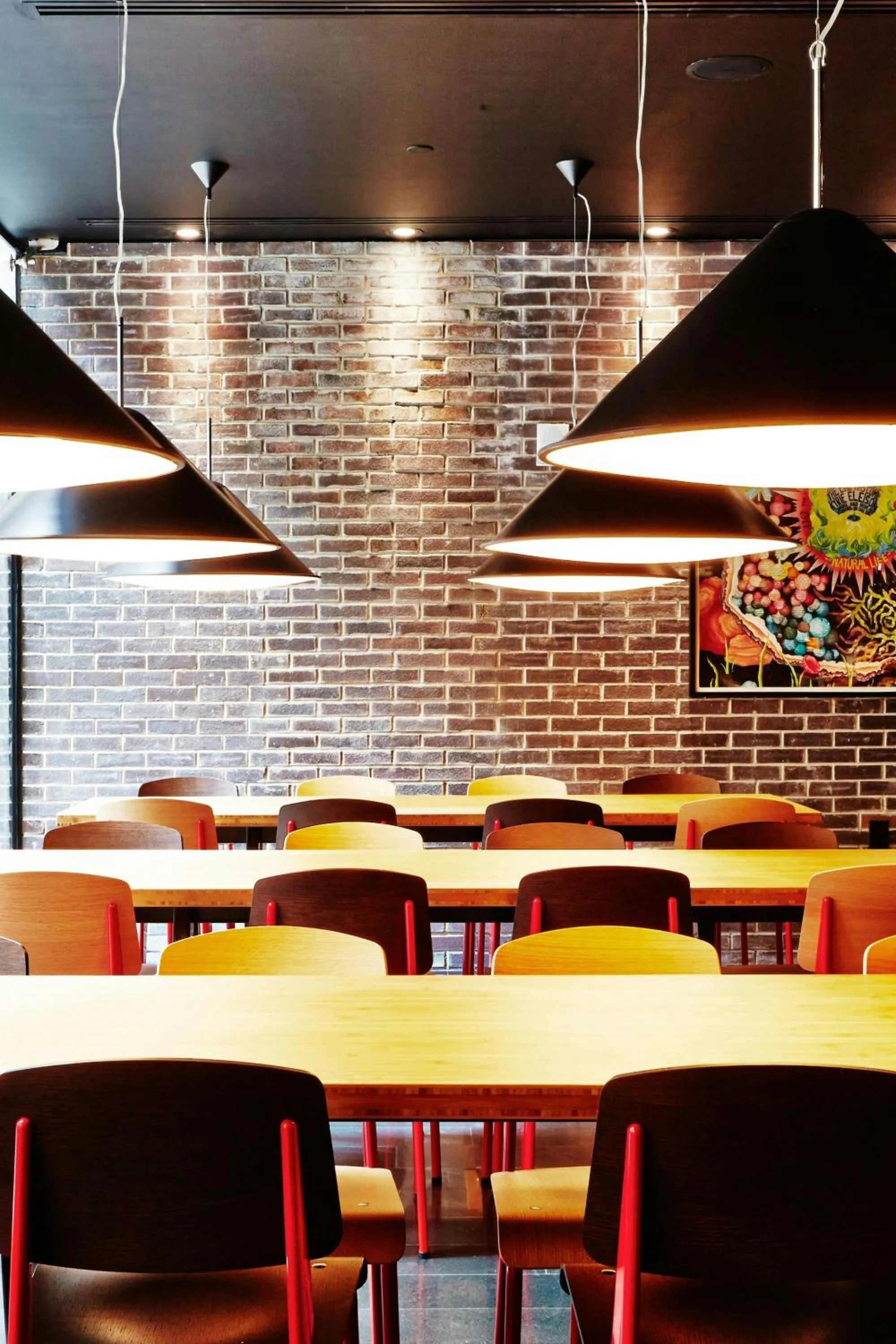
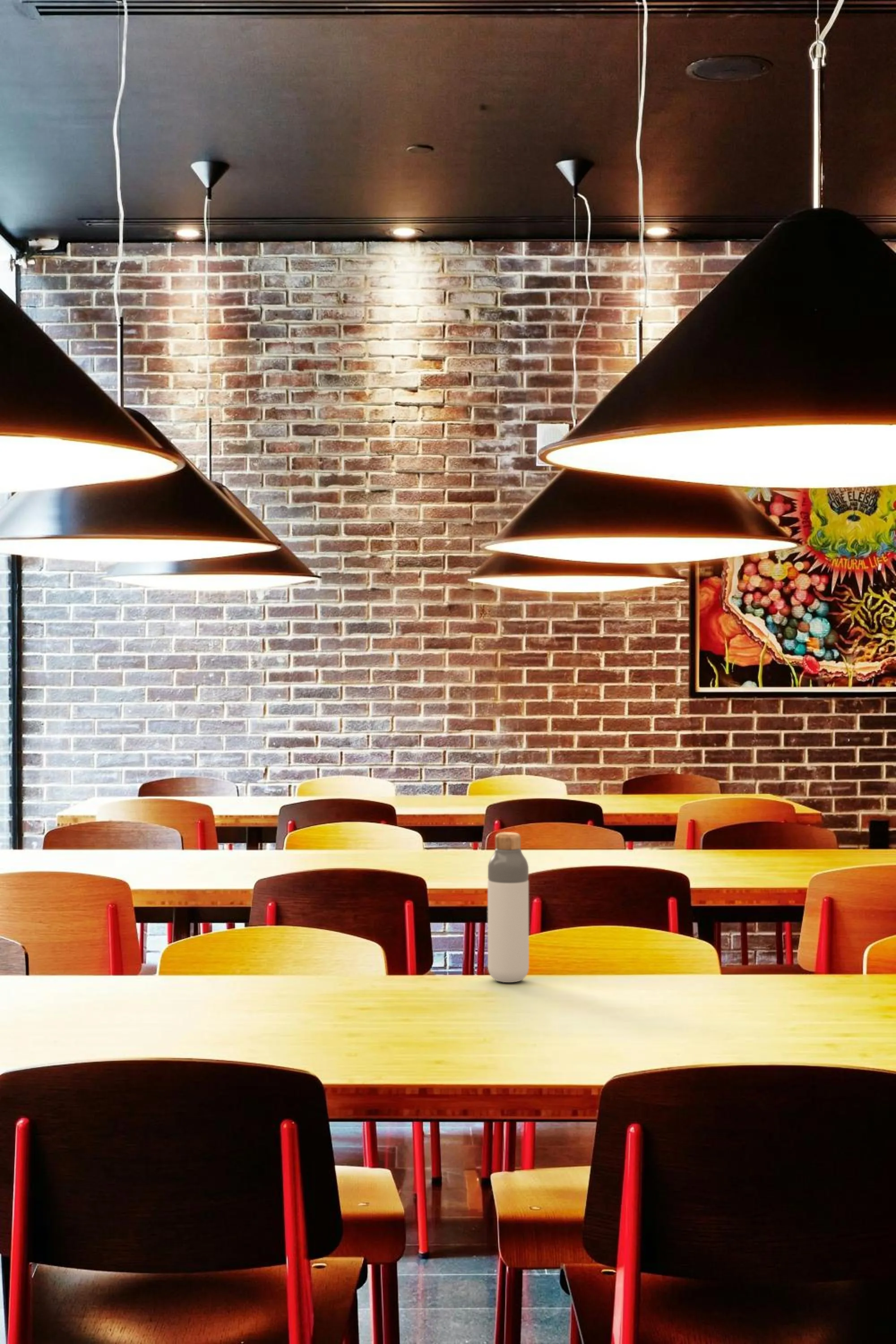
+ bottle (508, 906)
